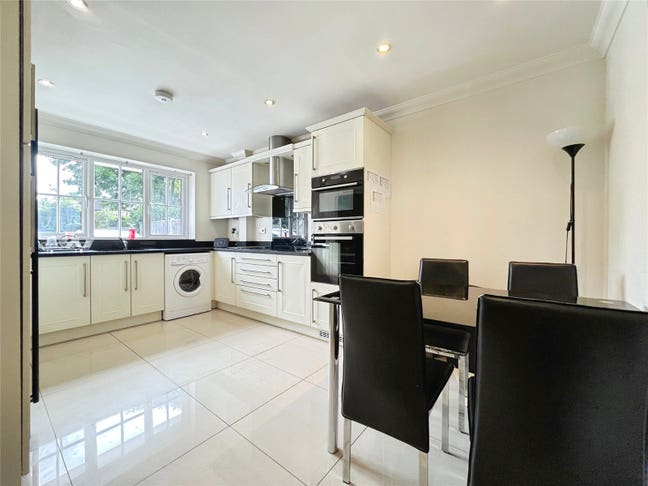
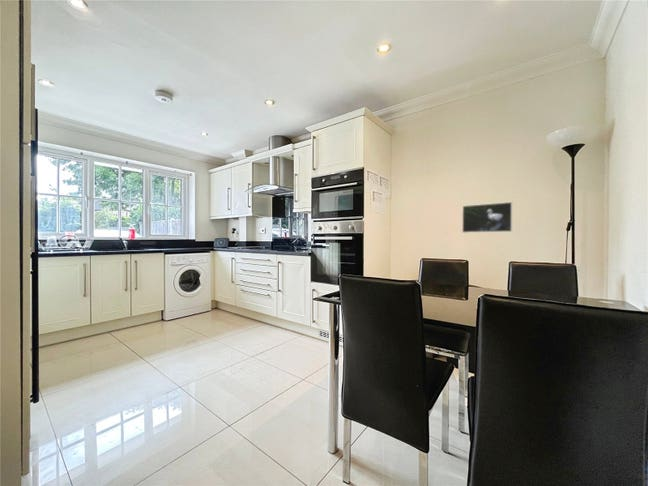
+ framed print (486, 218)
